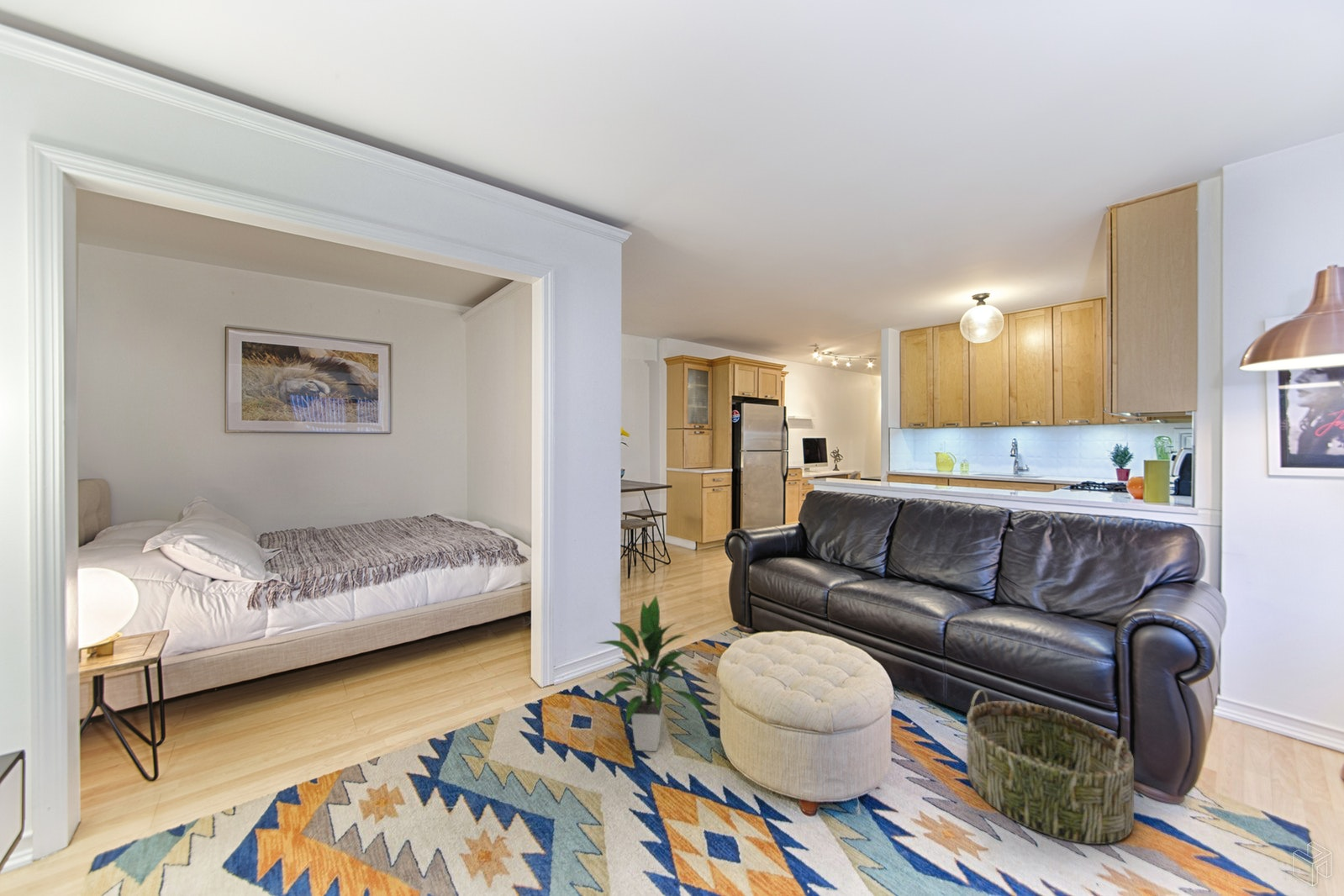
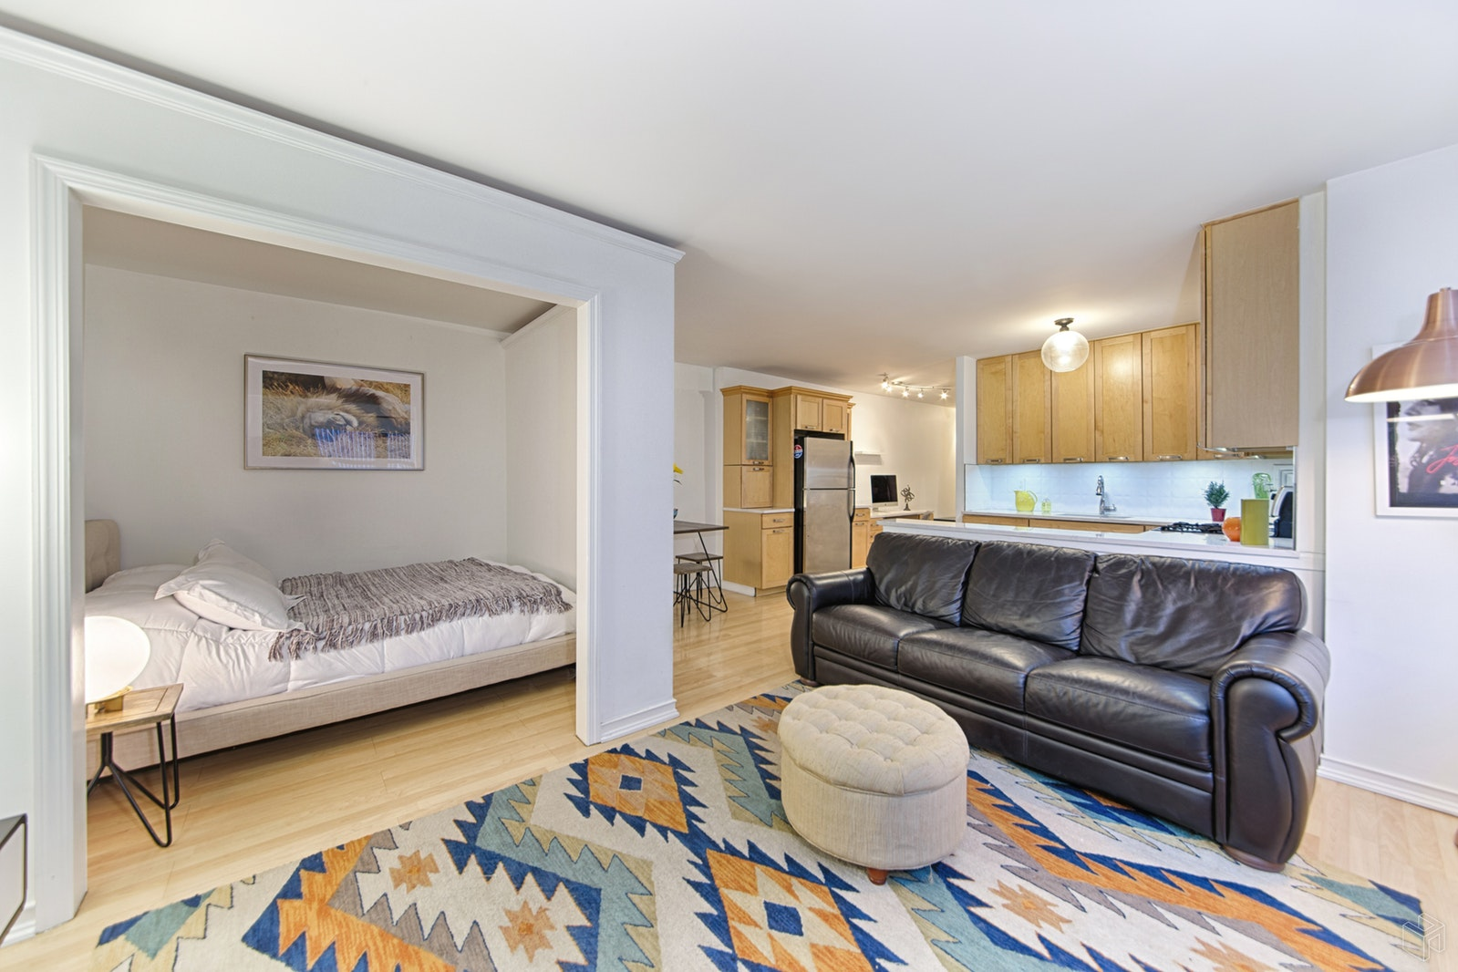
- indoor plant (651, 675)
- basket (1044, 753)
